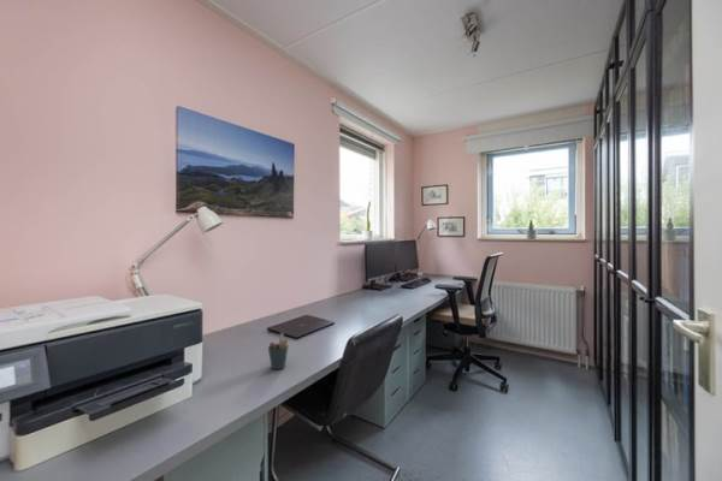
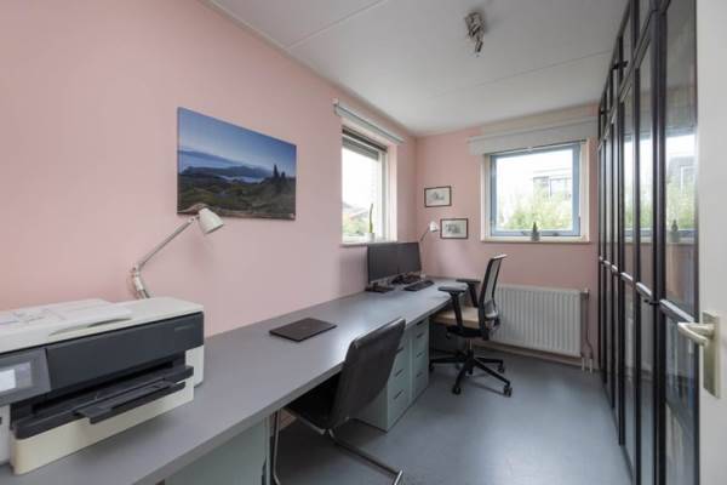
- pen holder (278, 351)
